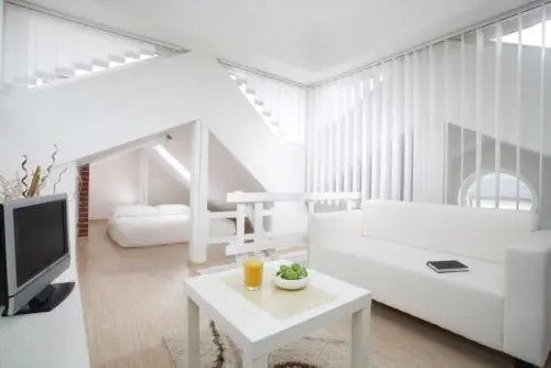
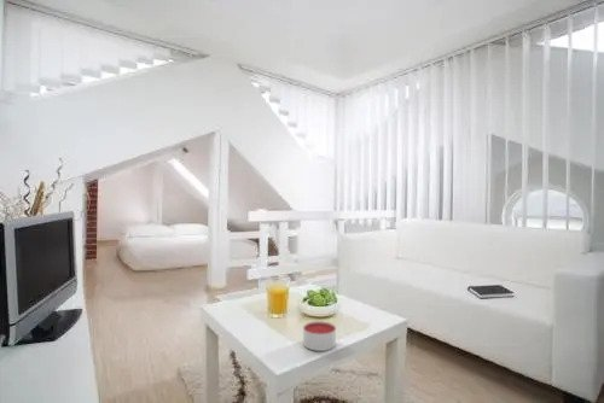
+ candle (319, 334)
